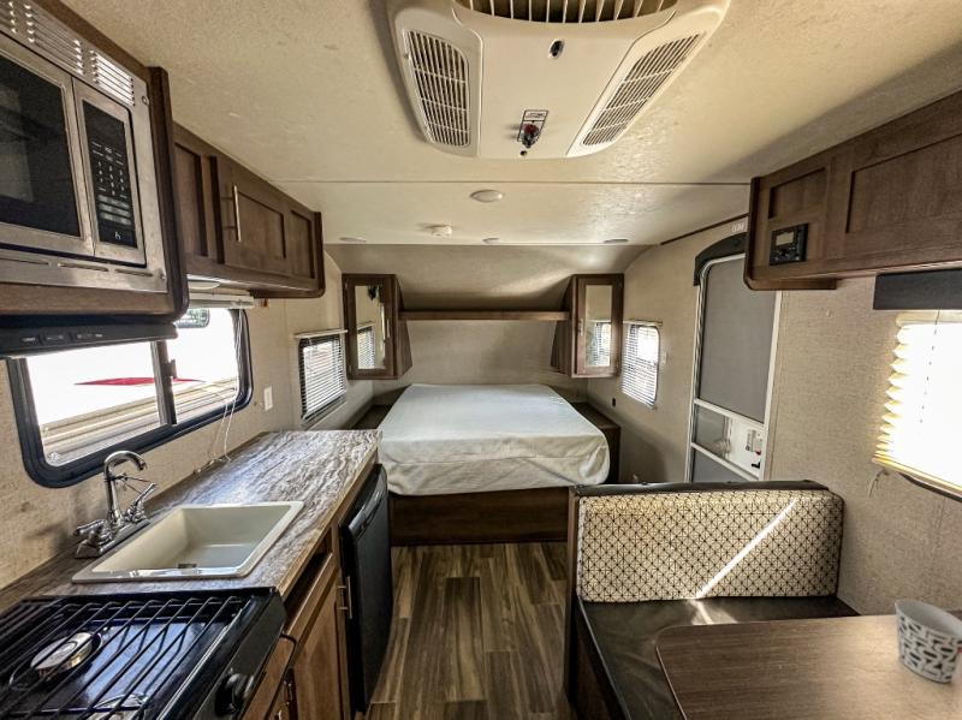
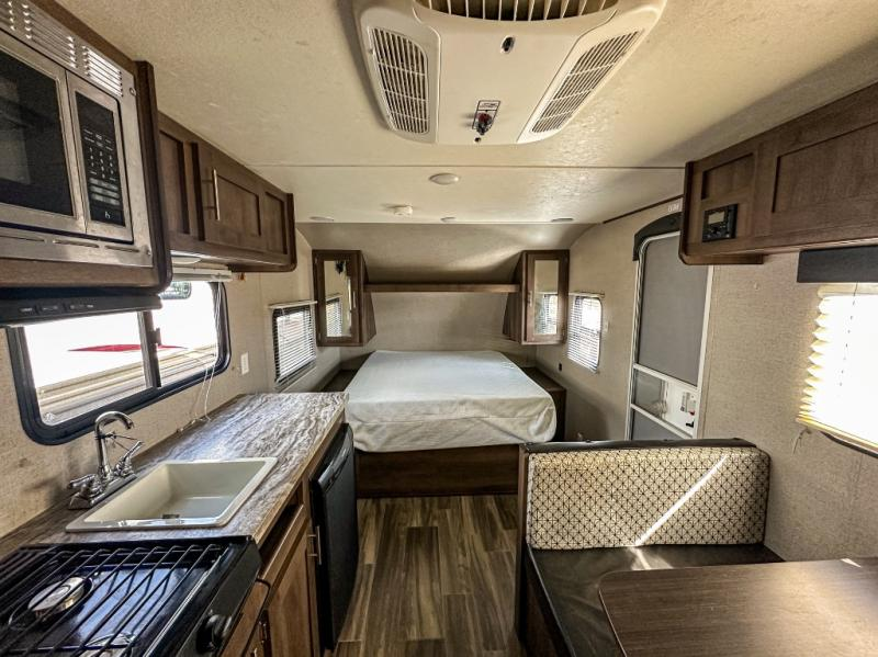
- cup (927, 642)
